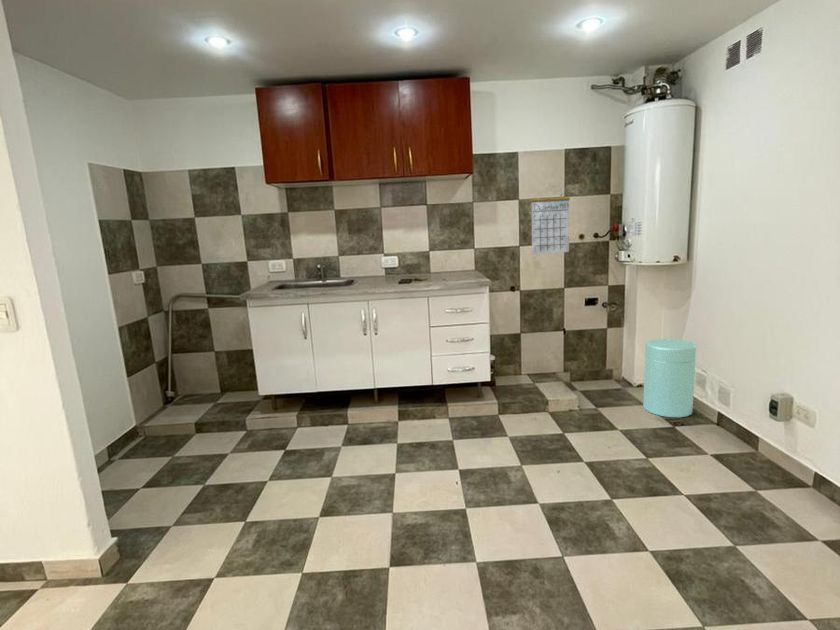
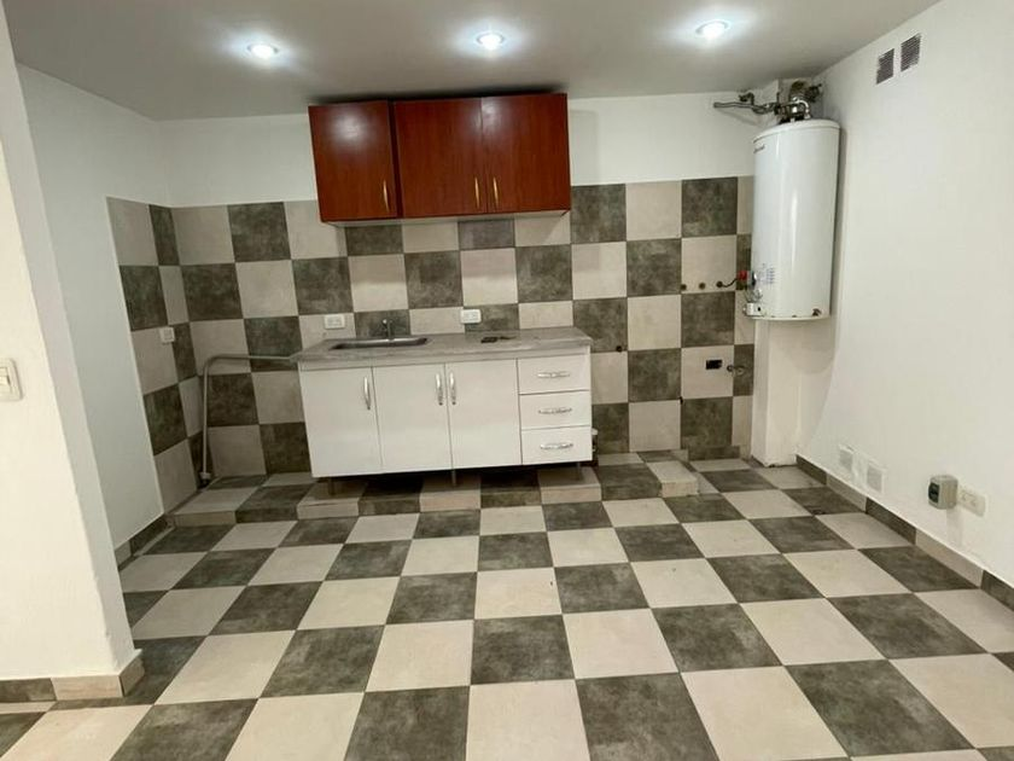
- calendar (550, 219)
- trash can (666, 374)
